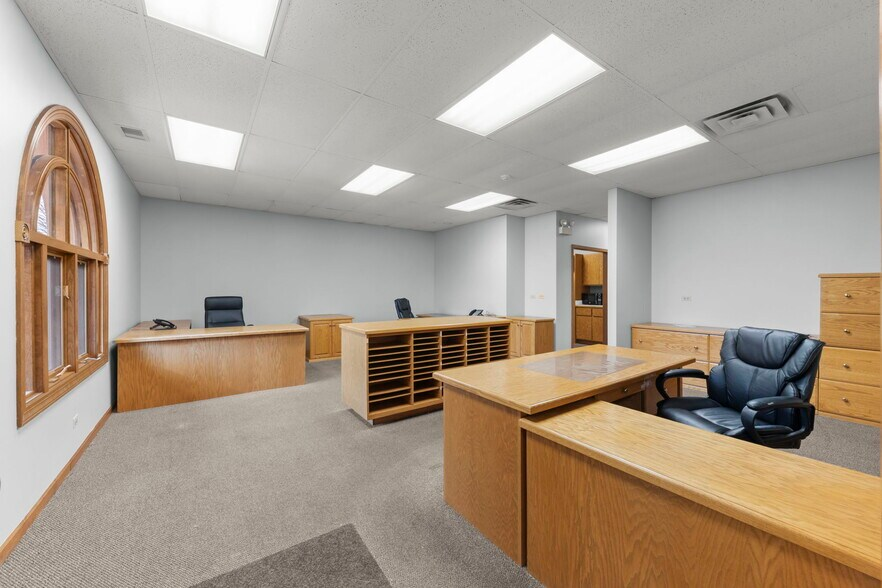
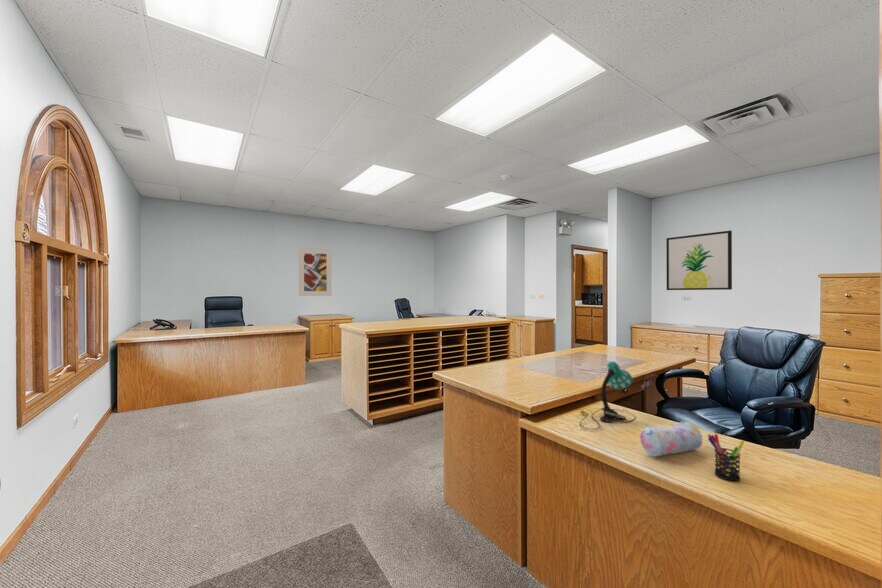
+ wall art (697, 262)
+ desk lamp (601, 389)
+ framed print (315, 272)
+ pencil case (671, 438)
+ pen holder (727, 456)
